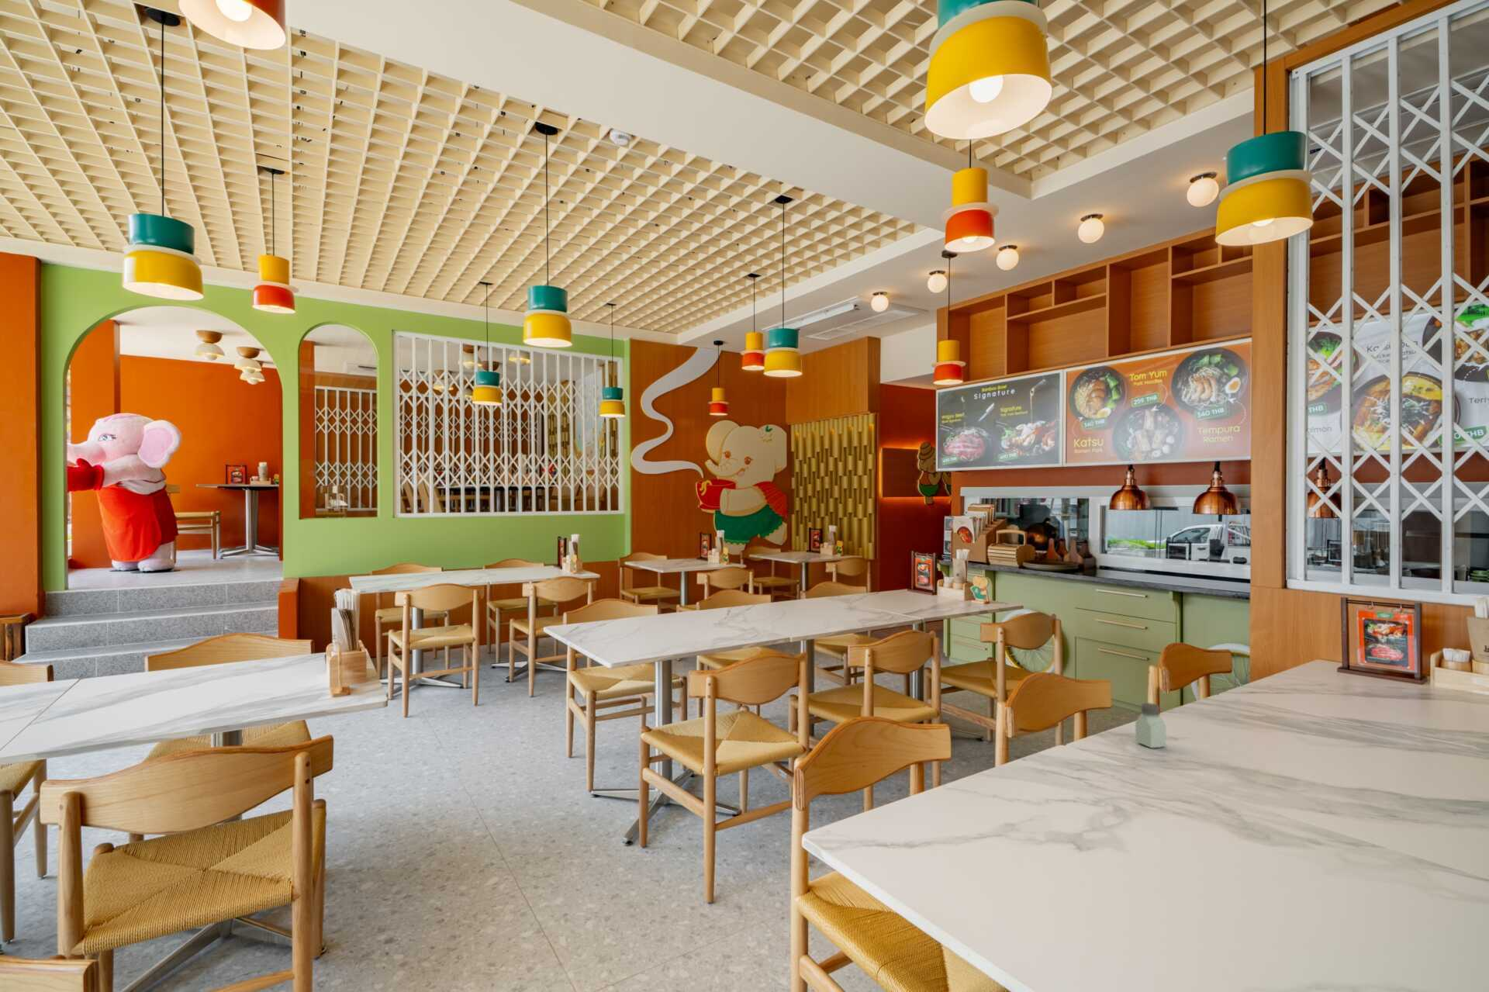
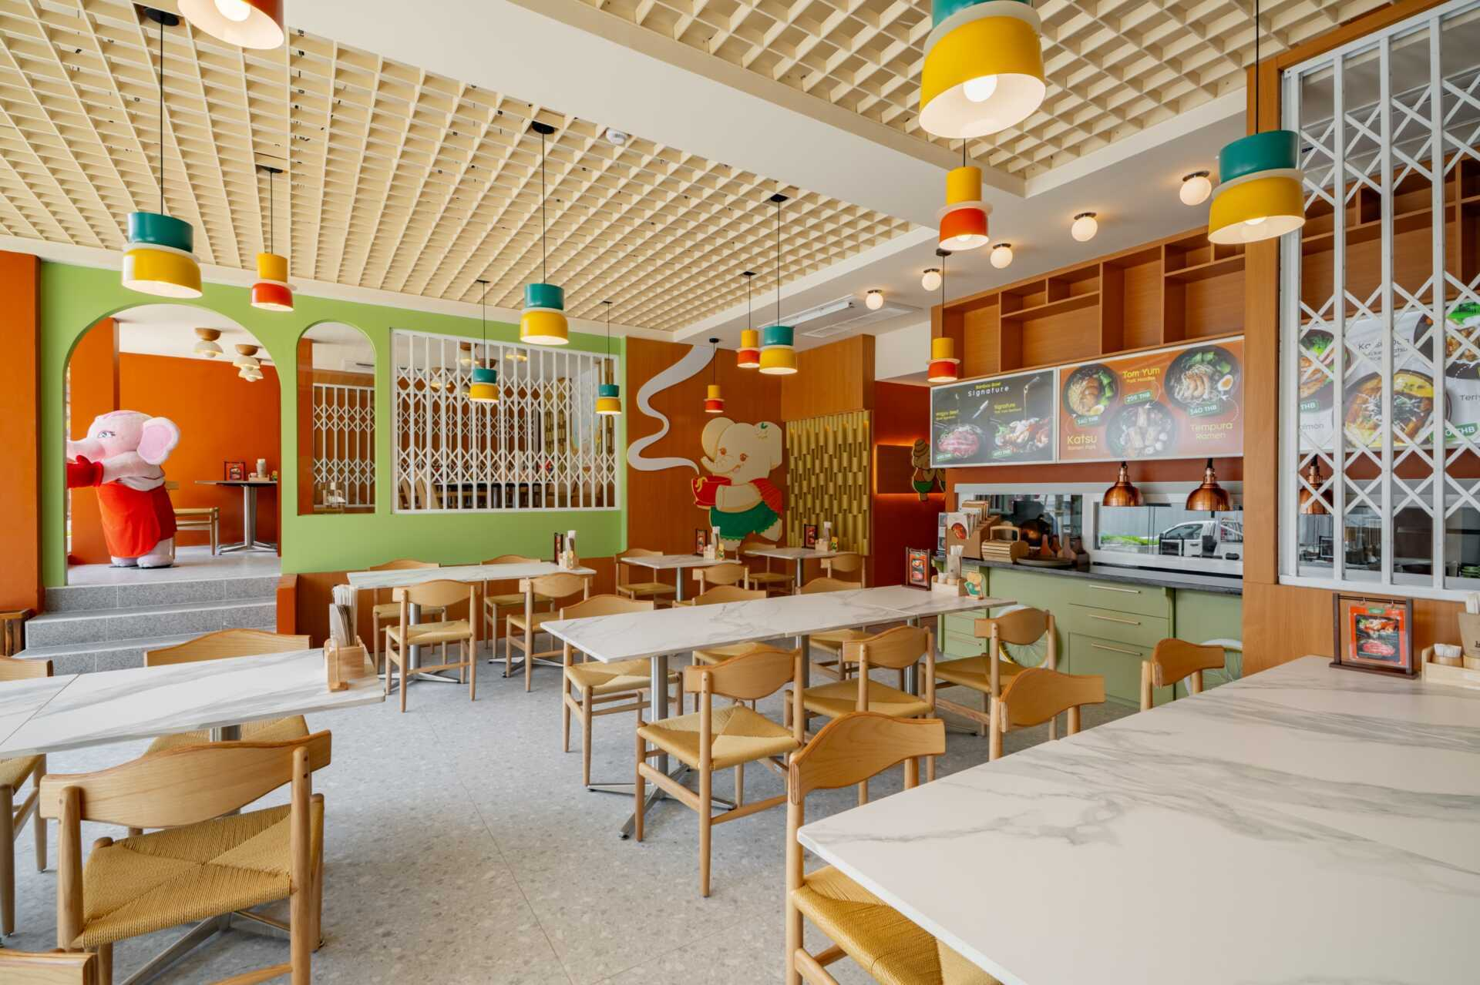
- saltshaker (1150, 724)
